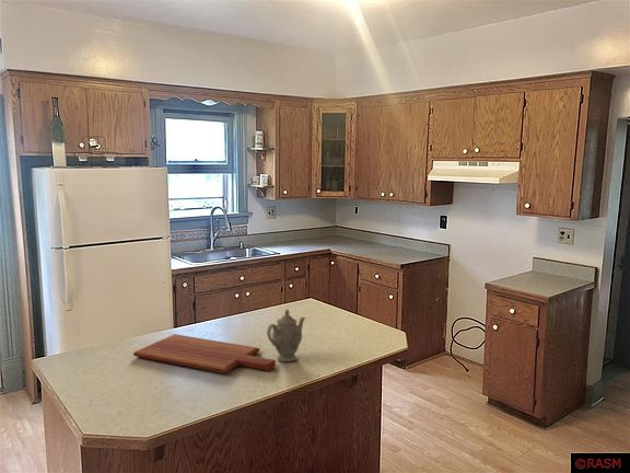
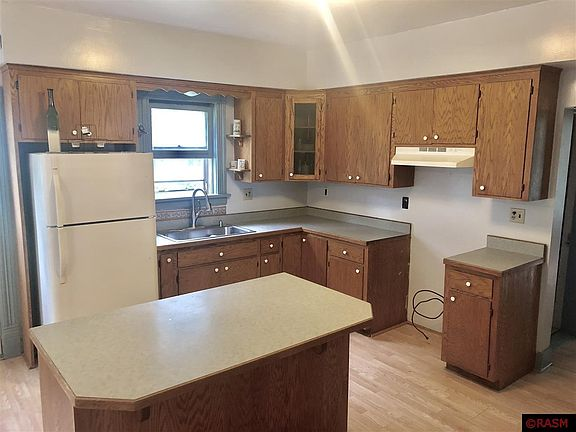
- cutting board (200, 351)
- chinaware (287, 333)
